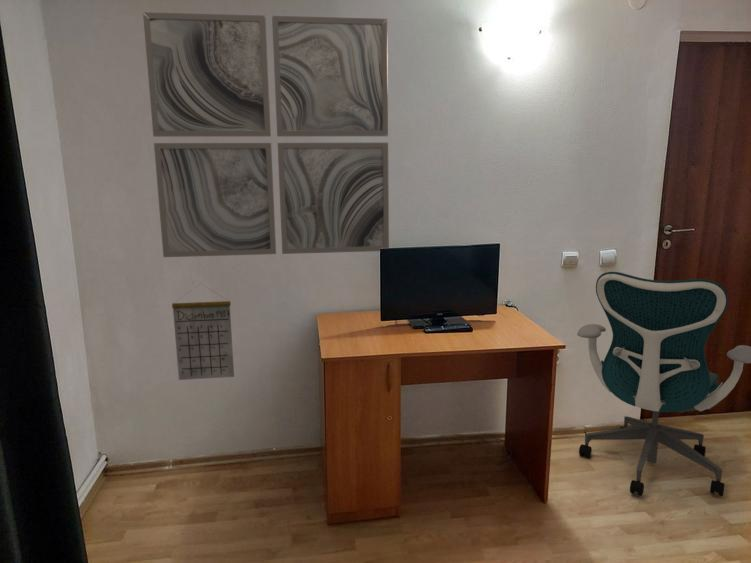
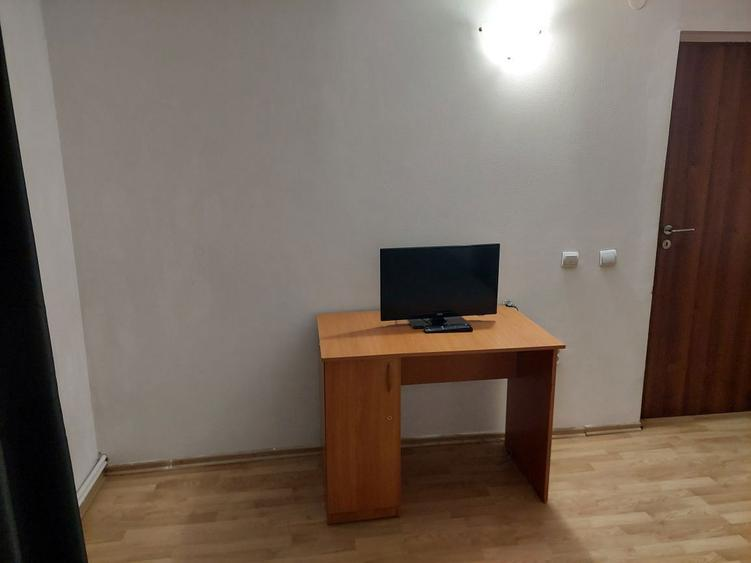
- office chair (659, 369)
- wall art (277, 136)
- calendar (203, 331)
